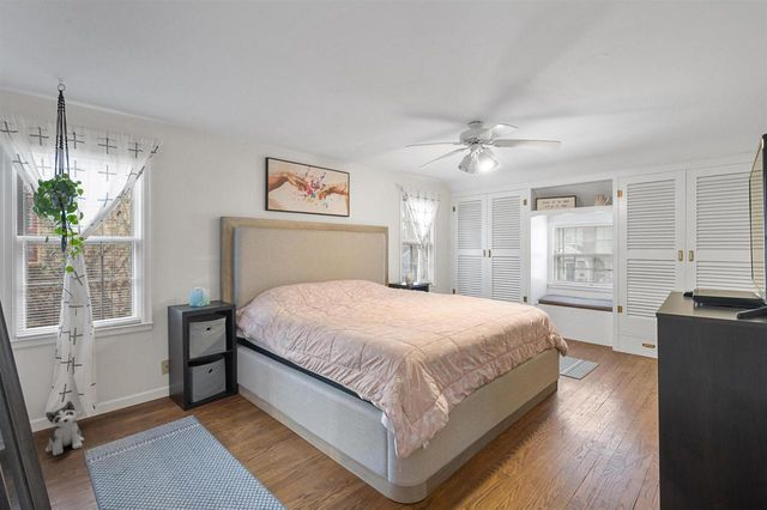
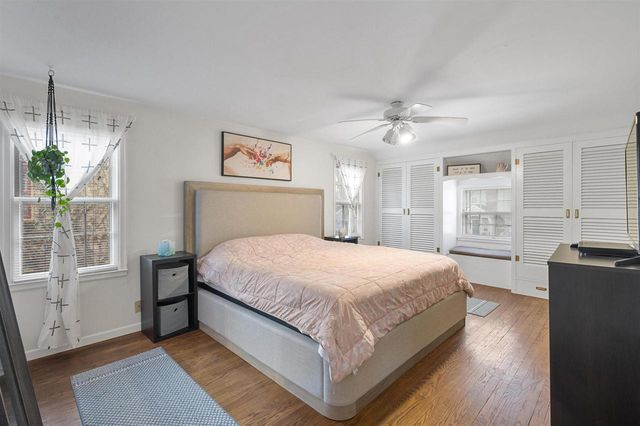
- plush toy (65, 423)
